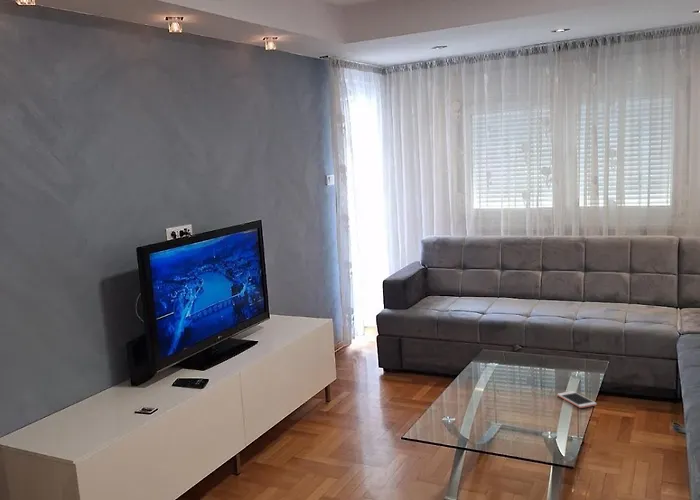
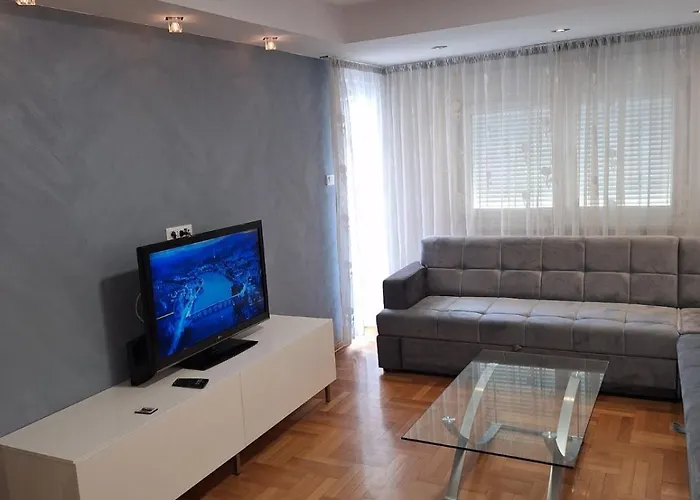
- cell phone (576, 399)
